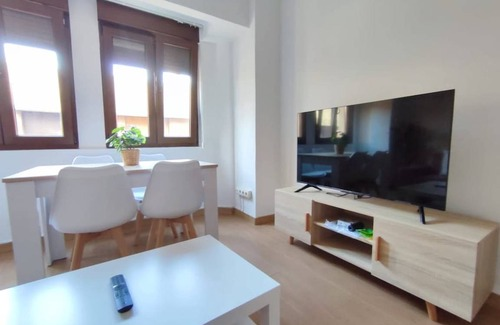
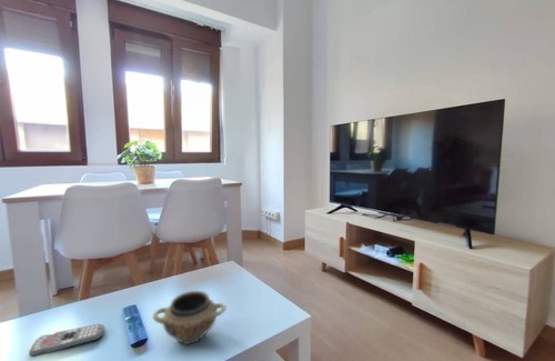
+ ceramic bowl (190, 318)
+ remote control (70, 338)
